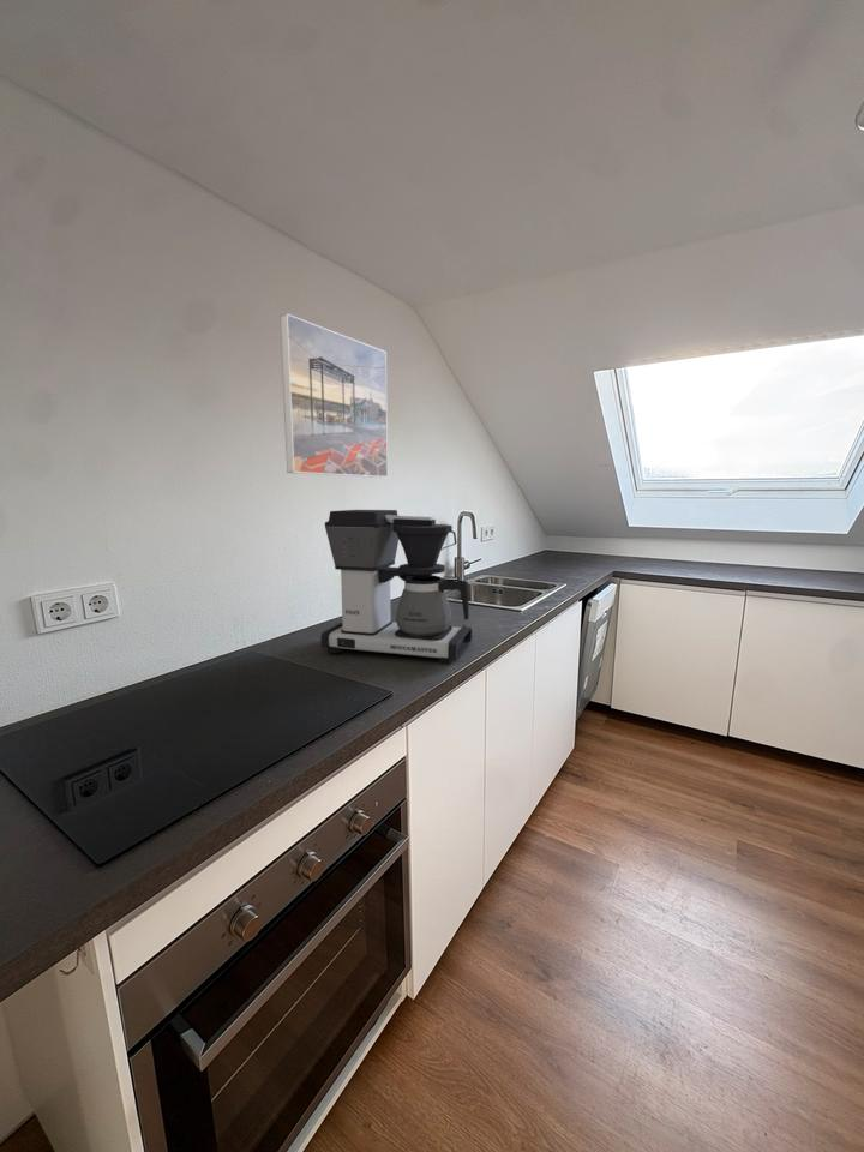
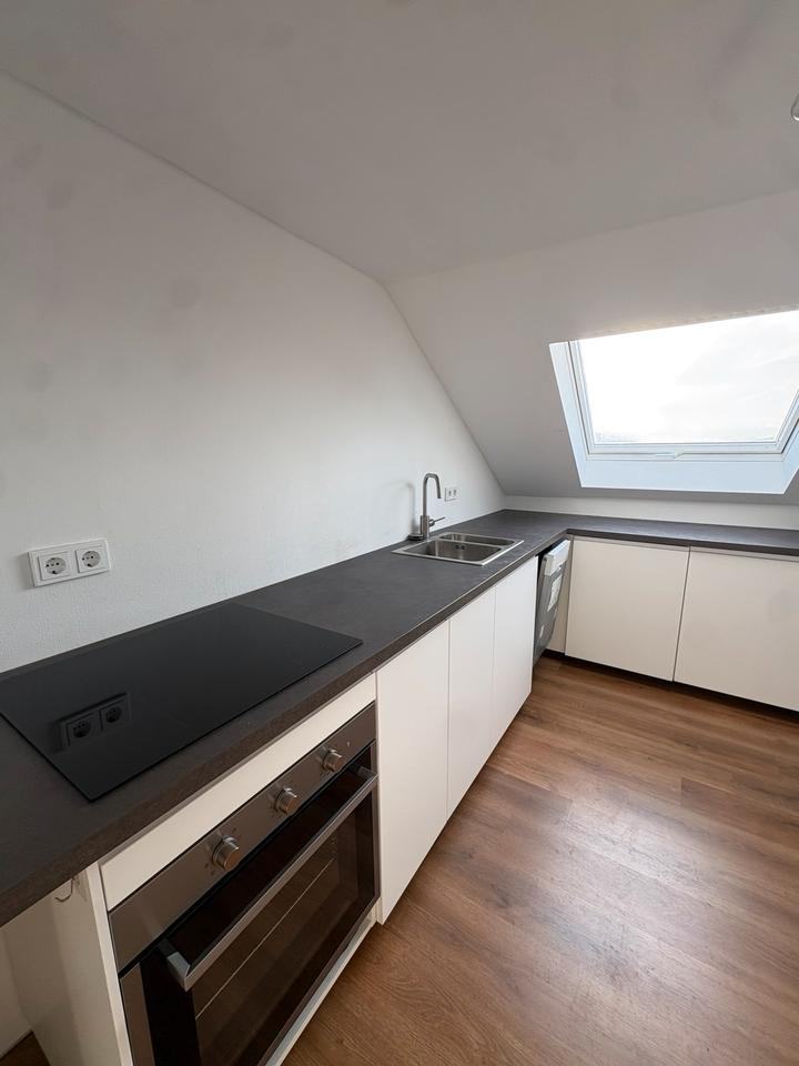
- coffee maker (401, 578)
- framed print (341, 407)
